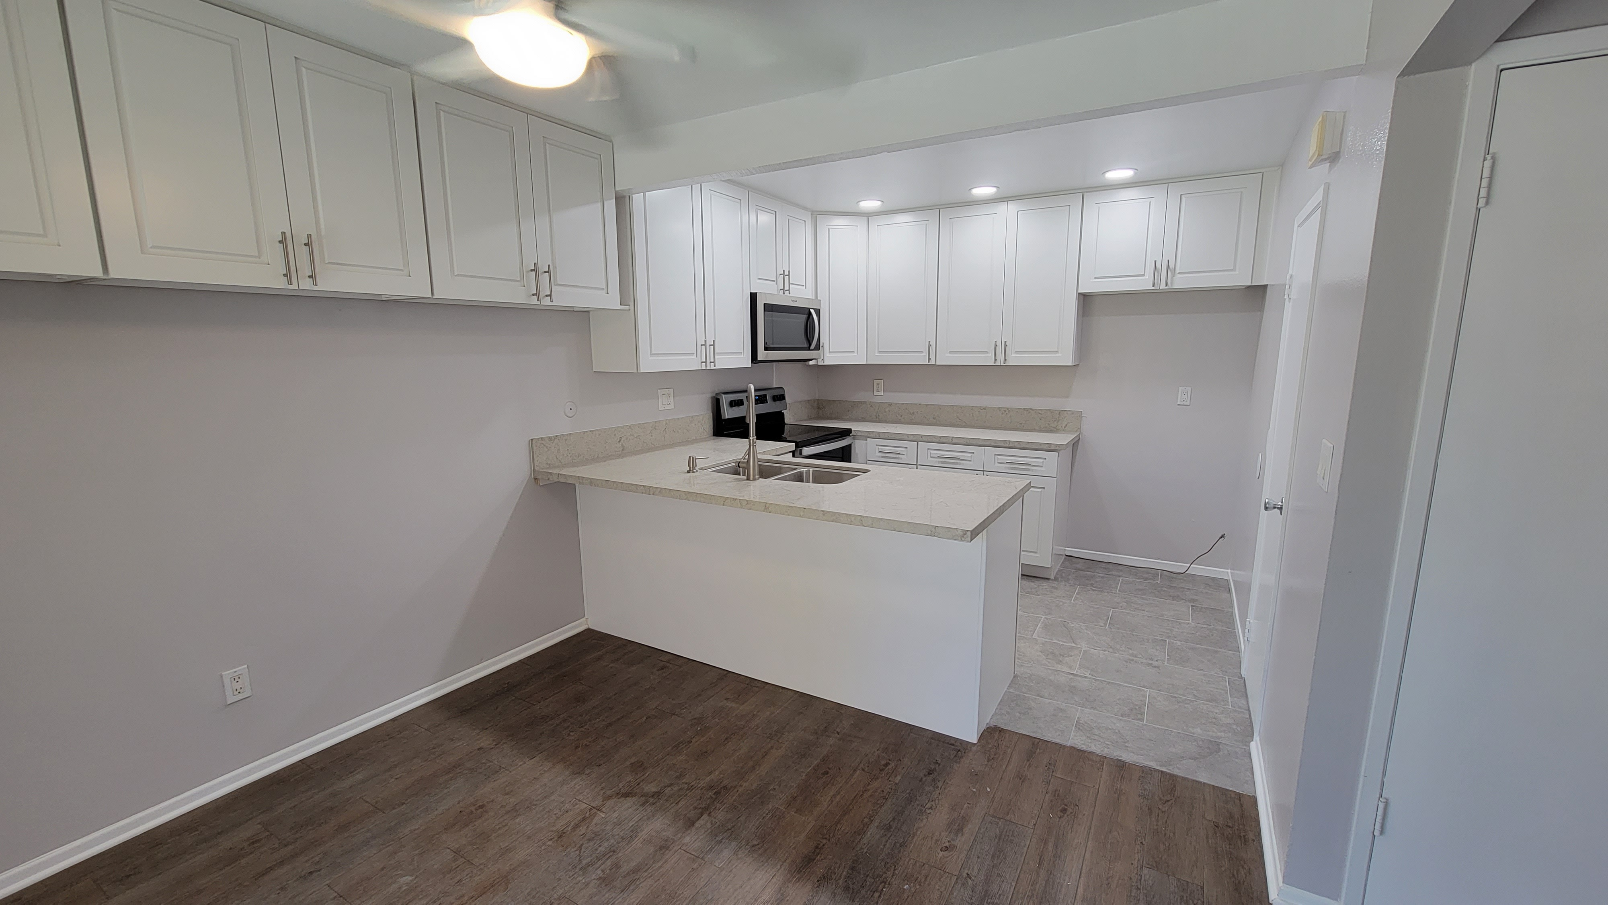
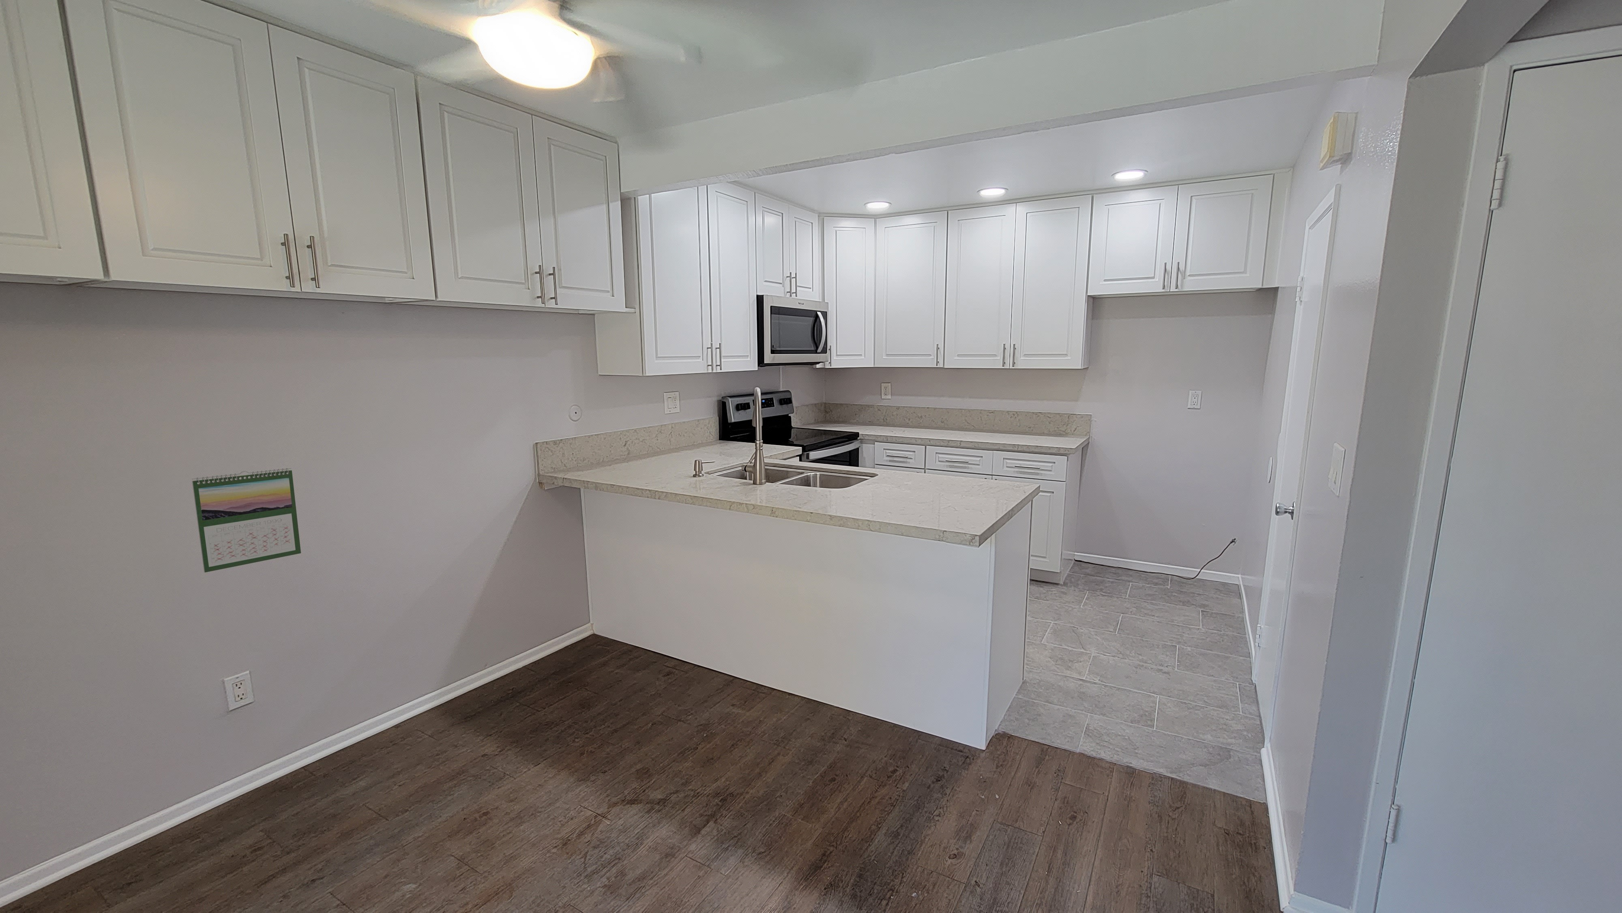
+ calendar (250, 517)
